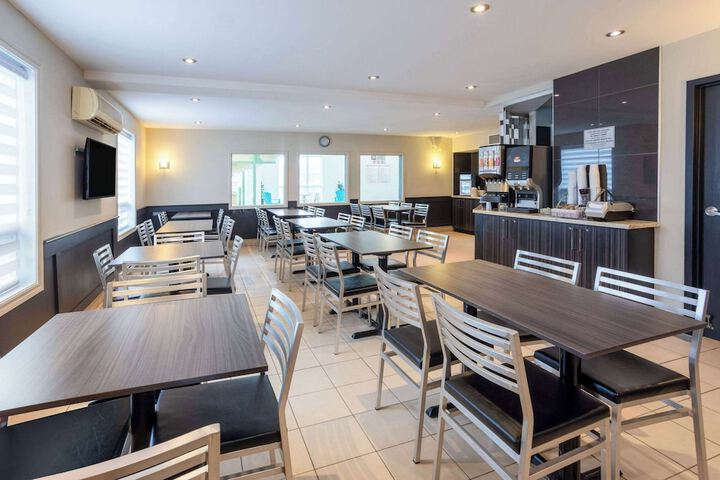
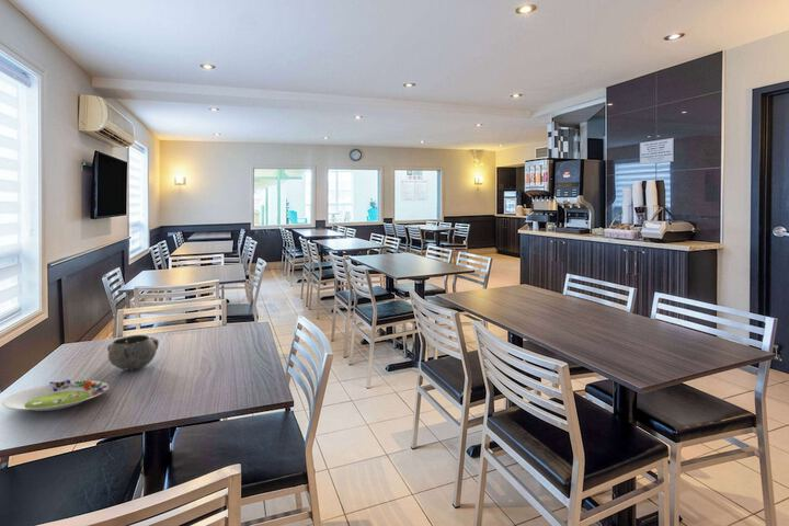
+ decorative bowl (134, 352)
+ salad plate (58, 396)
